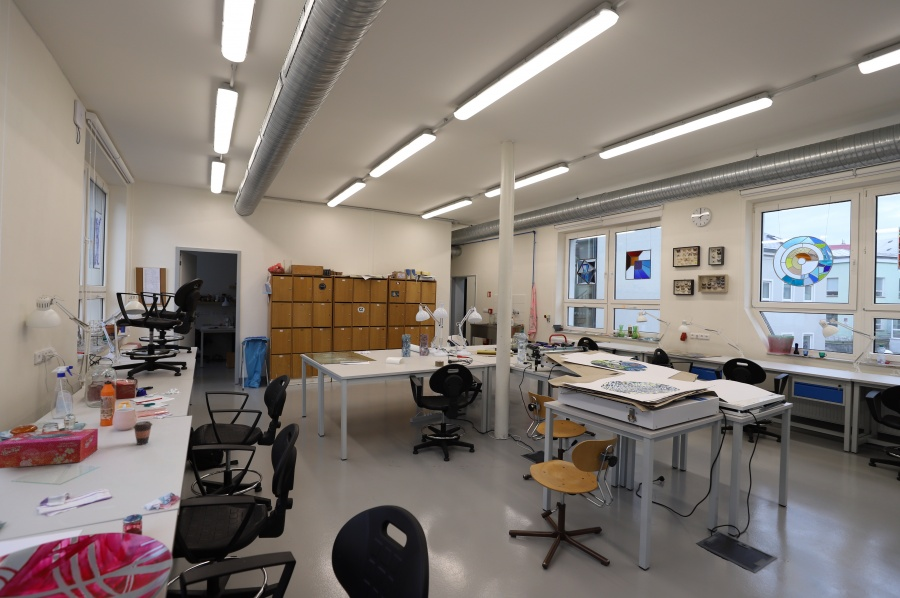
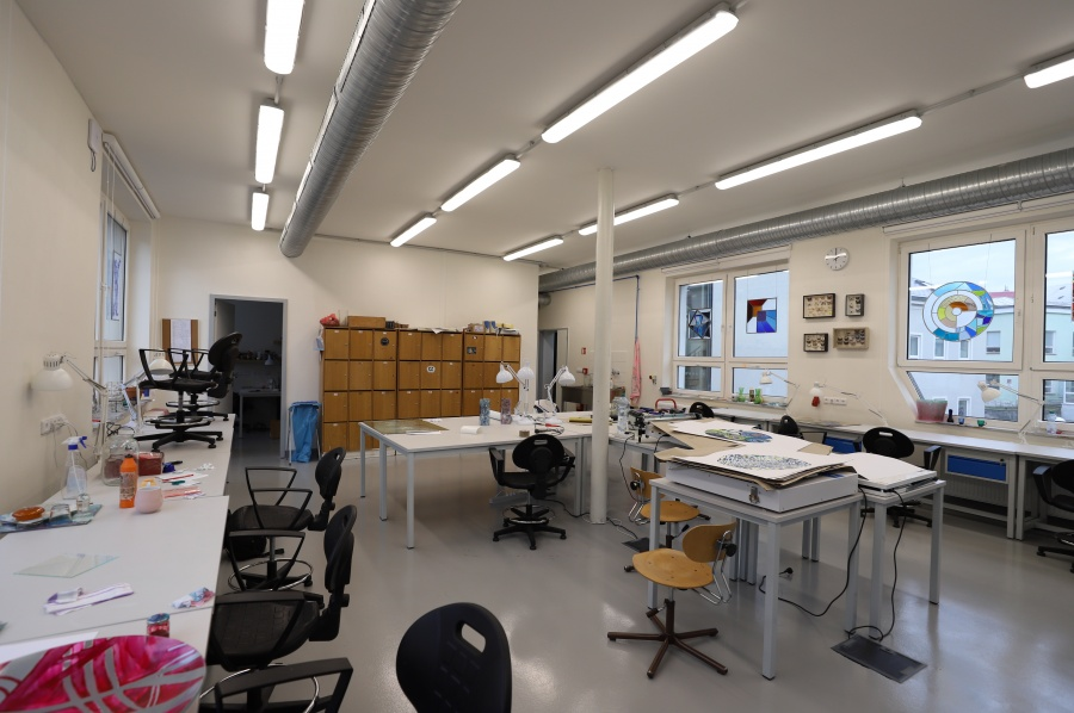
- tissue box (49, 447)
- coffee cup (142, 432)
